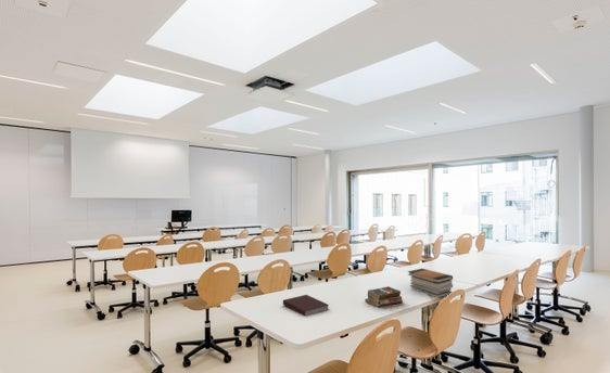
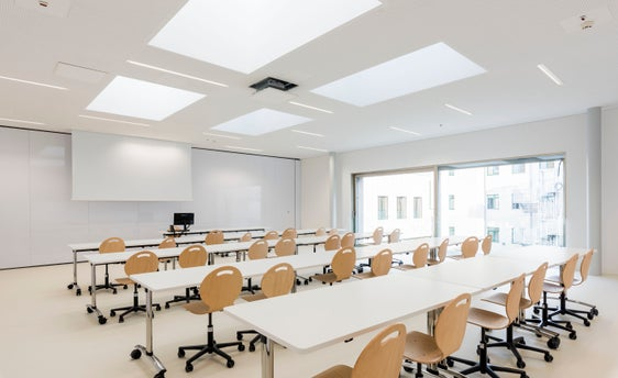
- book stack (430, 282)
- notebook (305, 305)
- books (383, 295)
